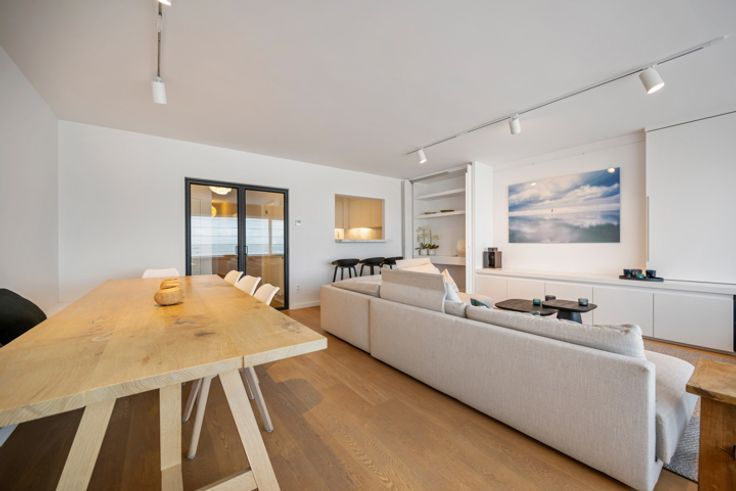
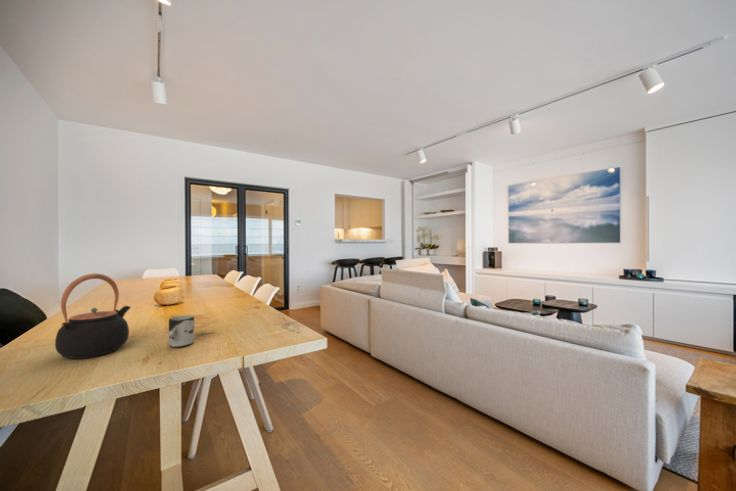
+ teapot (99, 311)
+ cup (179, 332)
